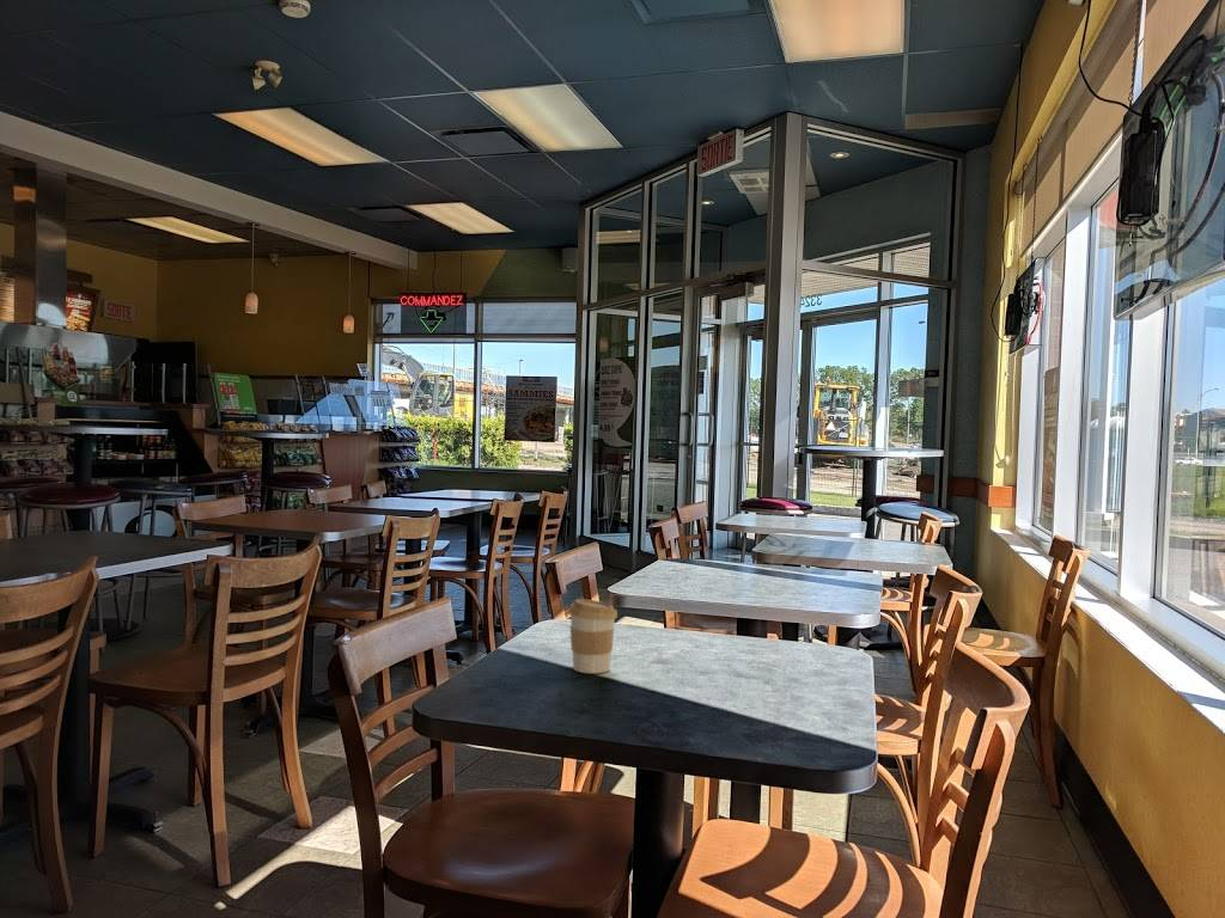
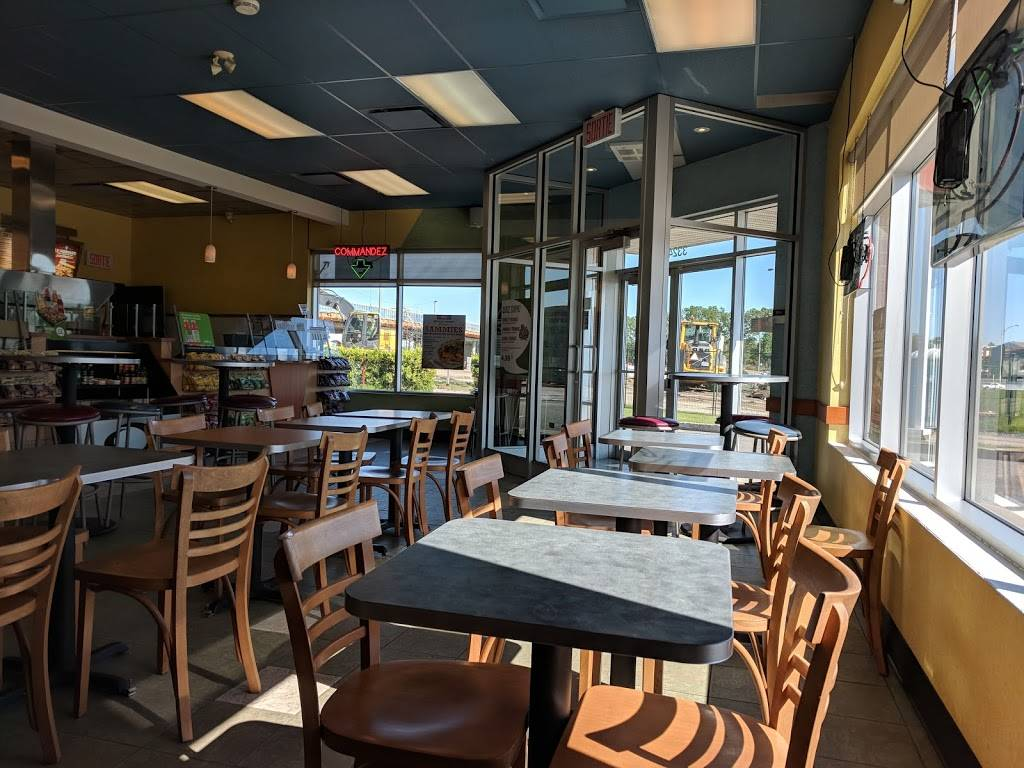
- coffee cup (592, 635)
